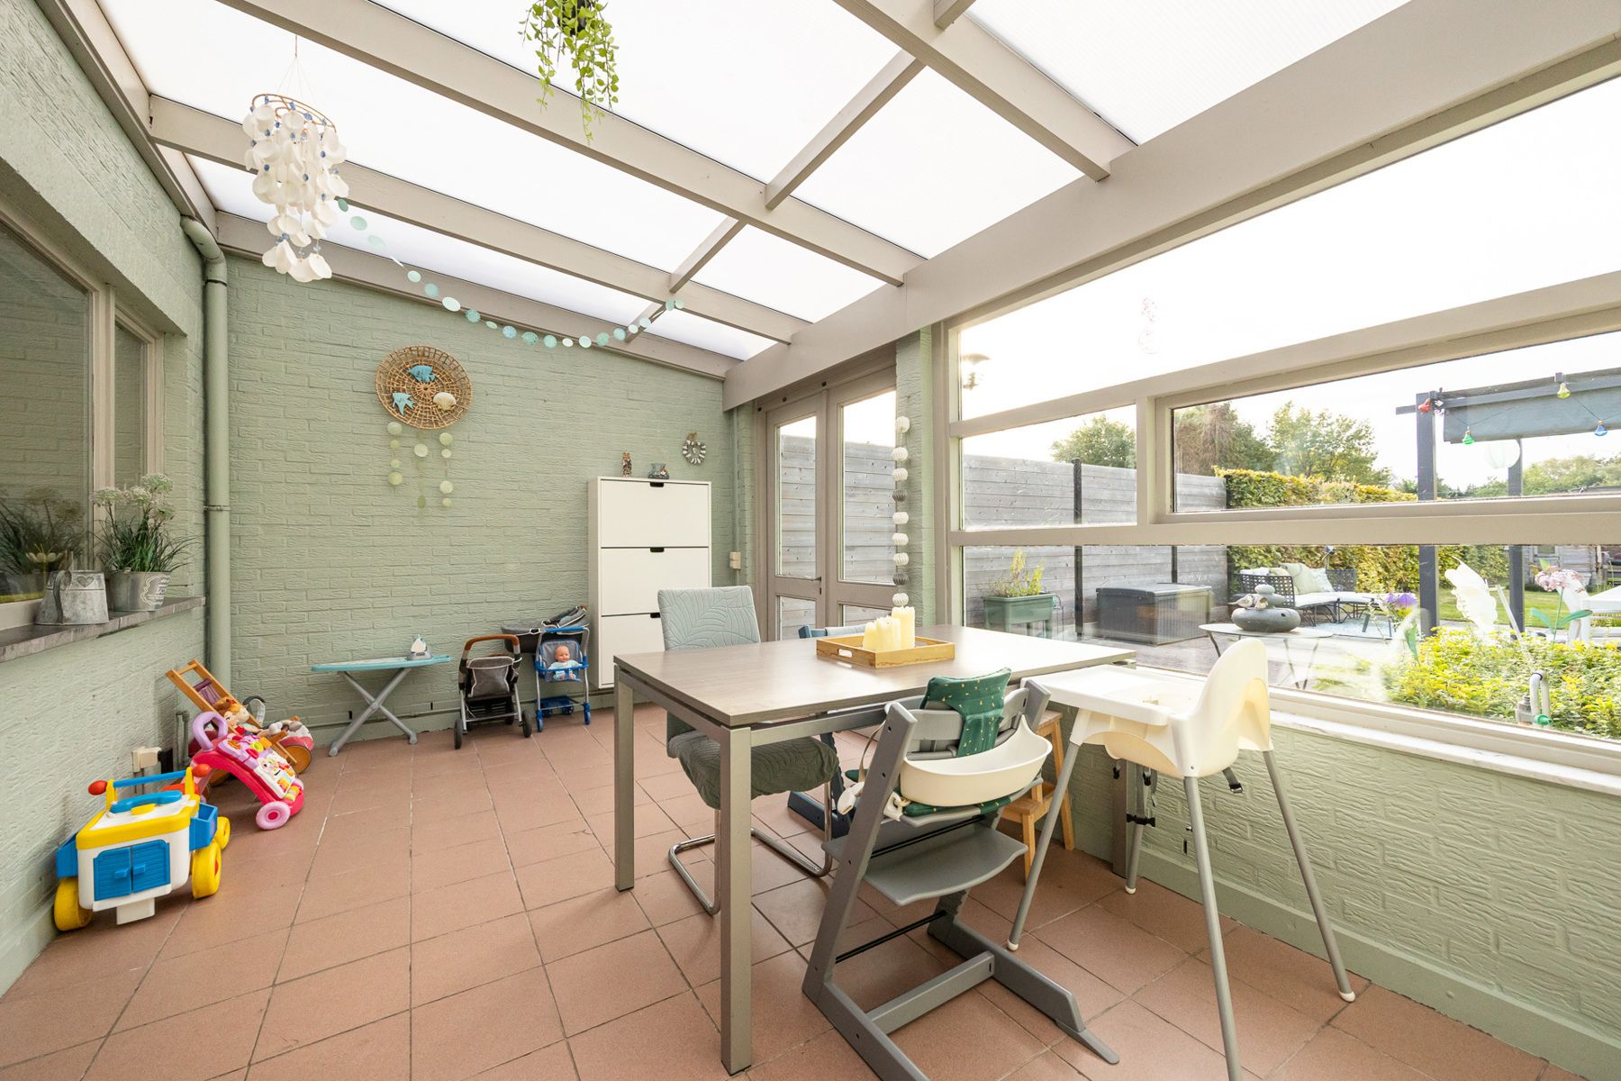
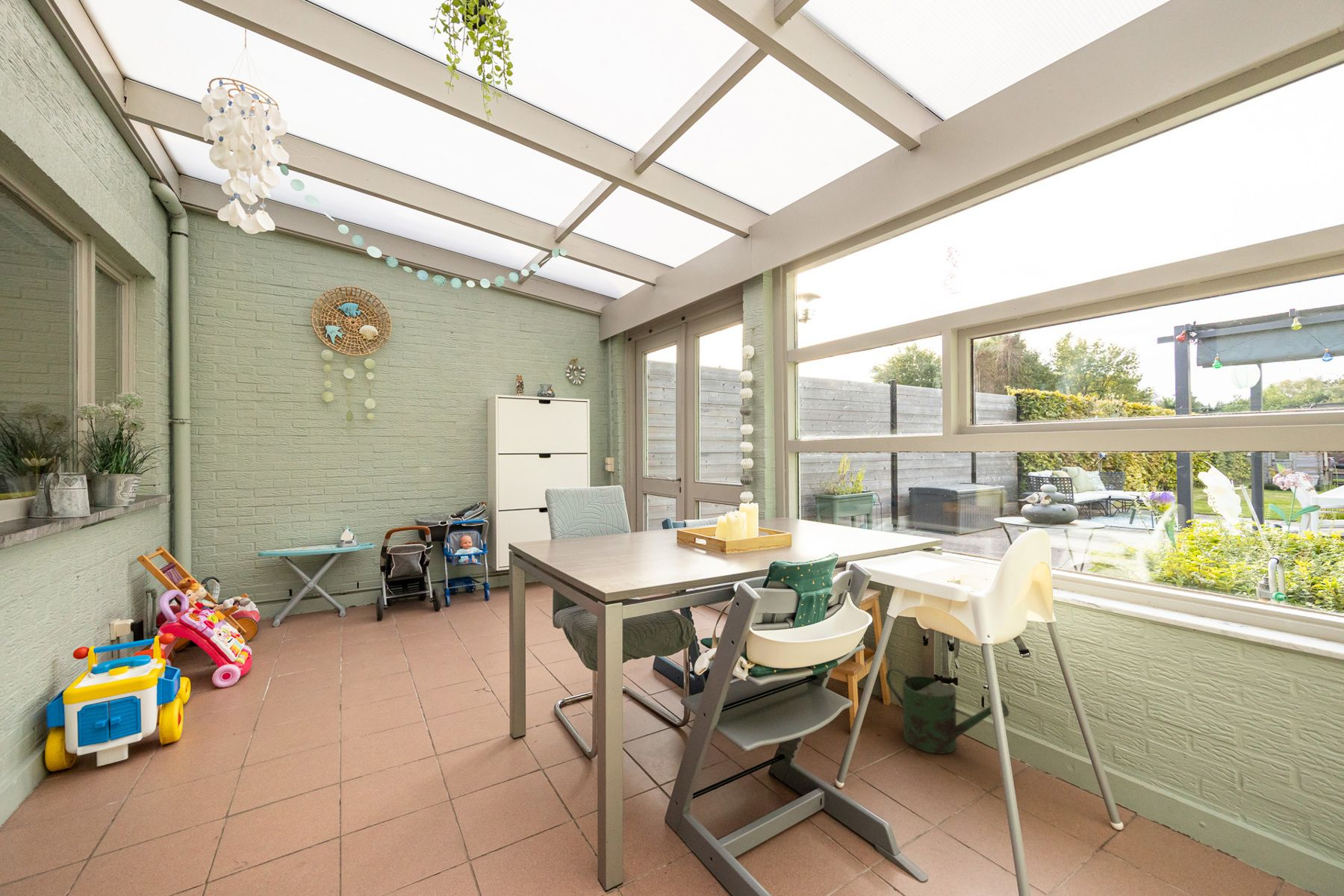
+ watering can (942, 712)
